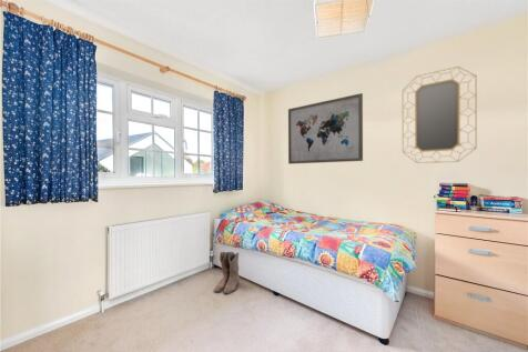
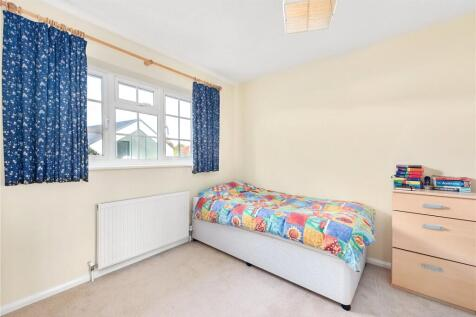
- home mirror (436, 117)
- boots (226, 270)
- wall art (322, 132)
